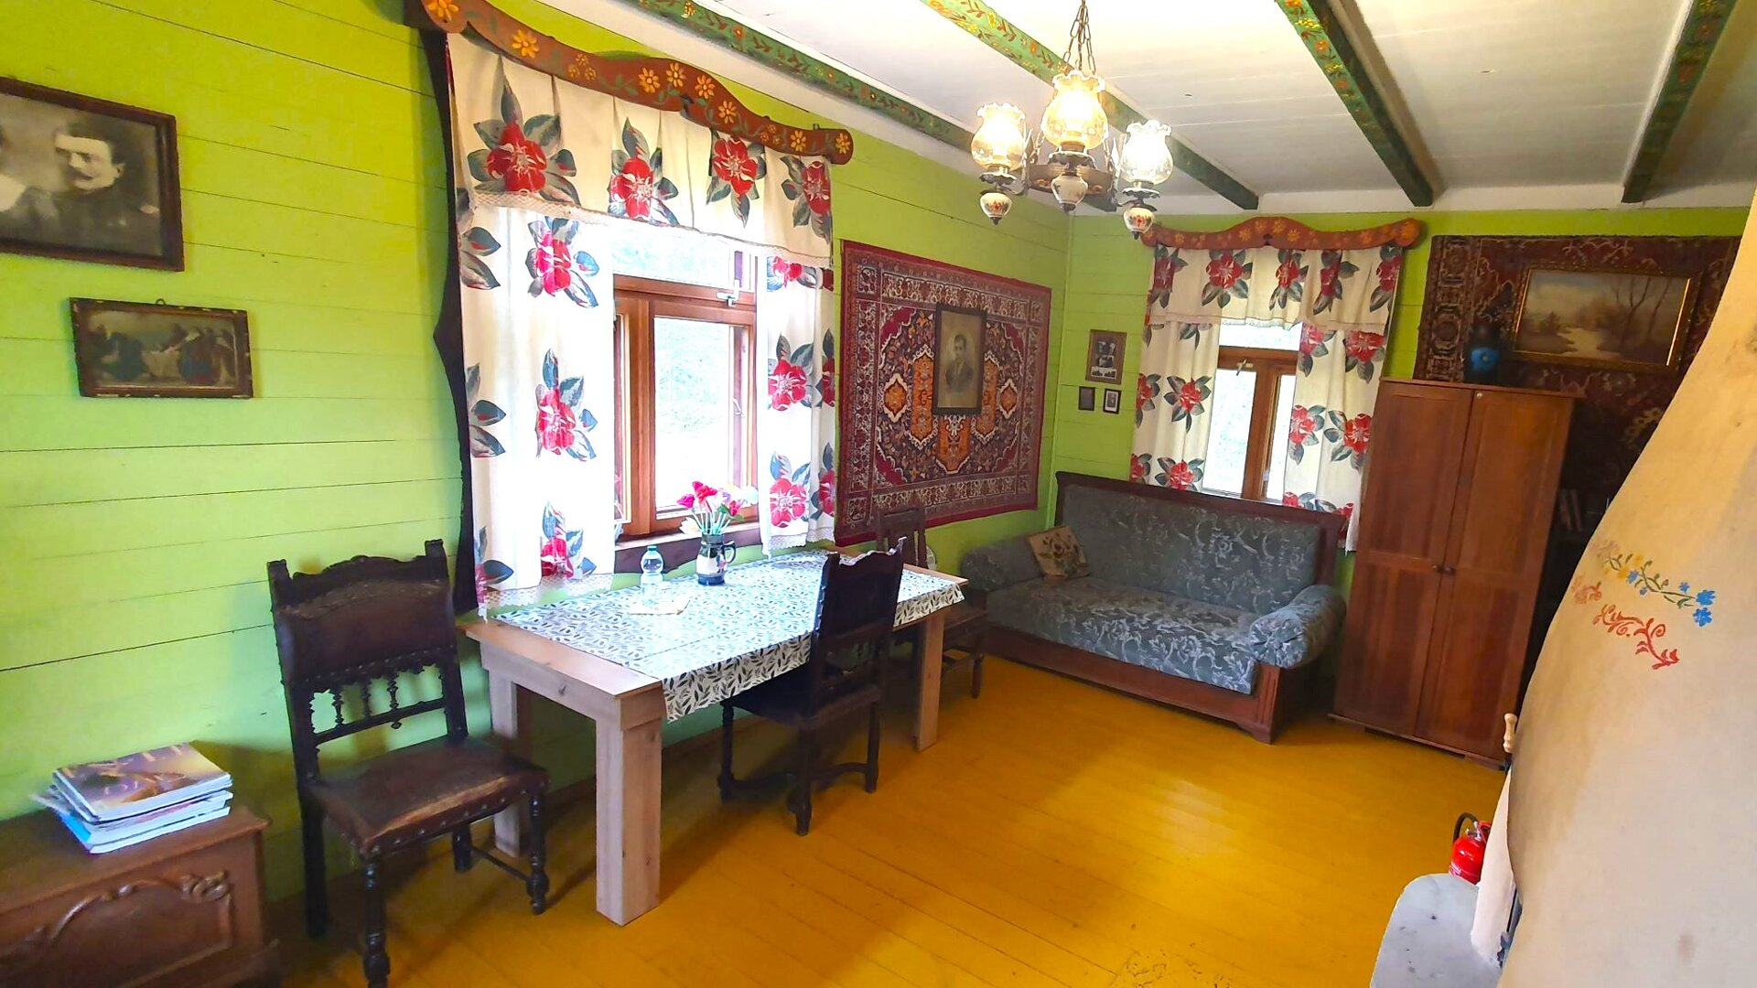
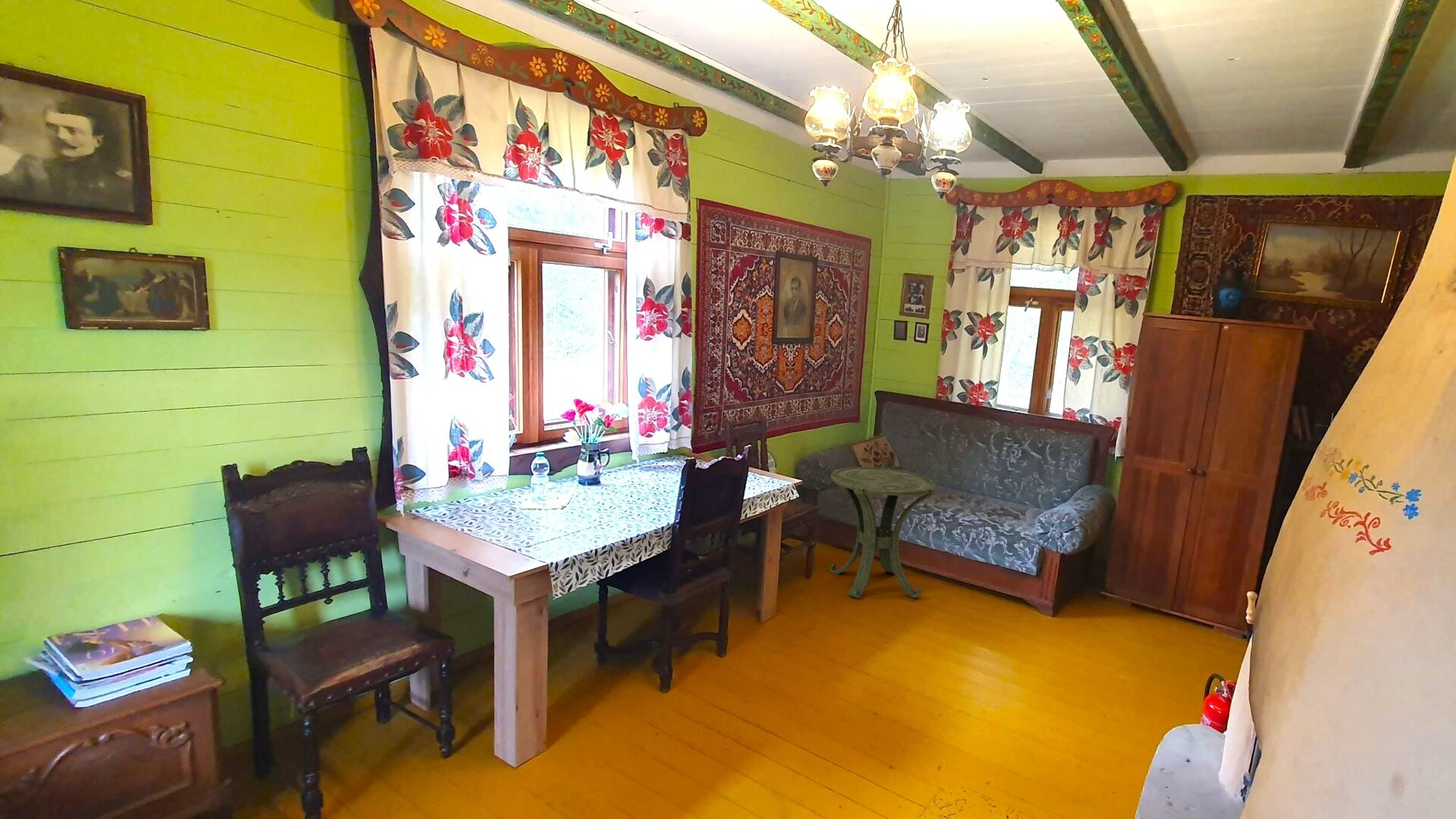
+ side table (877, 531)
